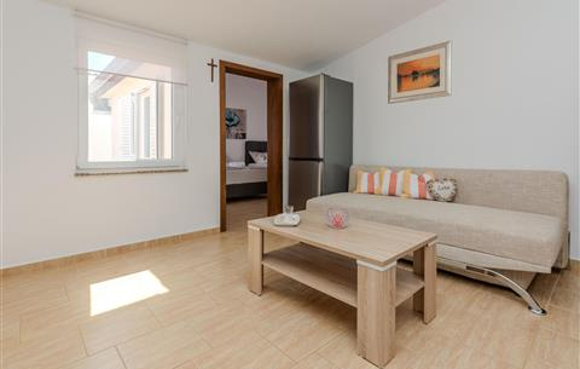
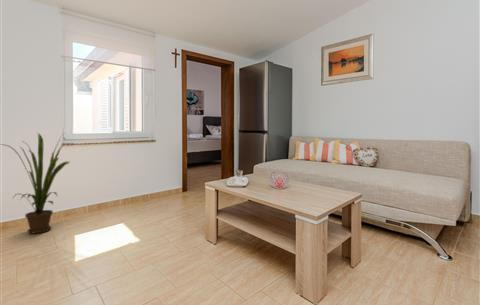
+ house plant (36, 180)
